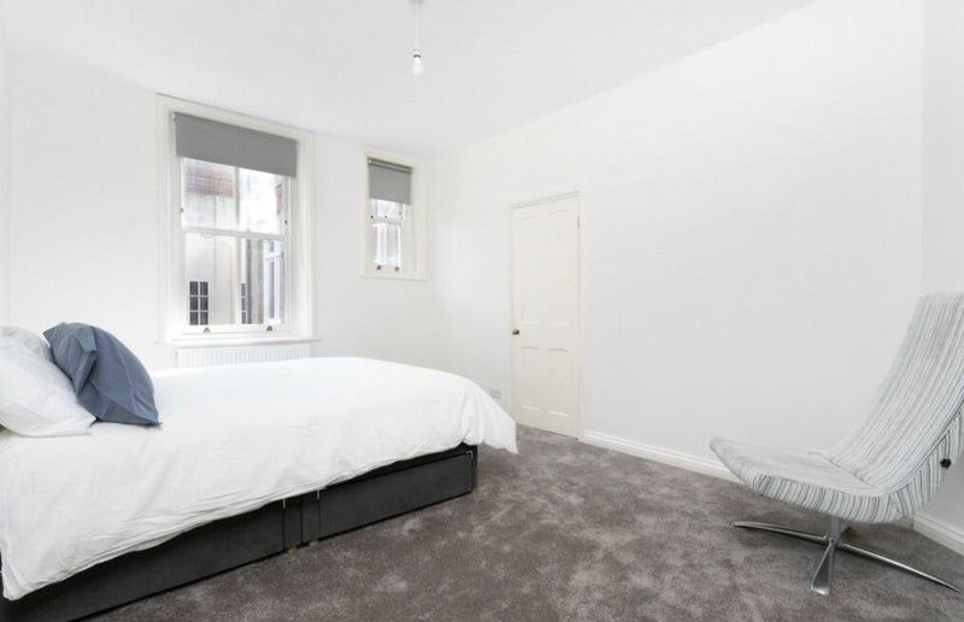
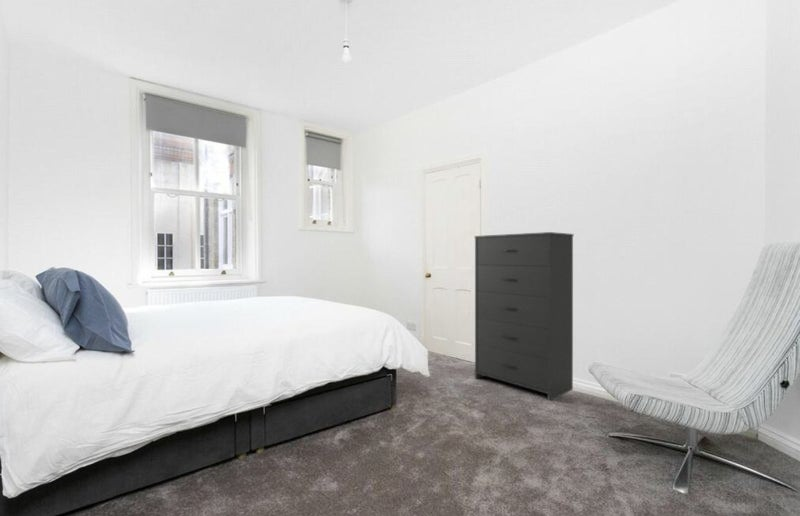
+ dresser (521, 309)
